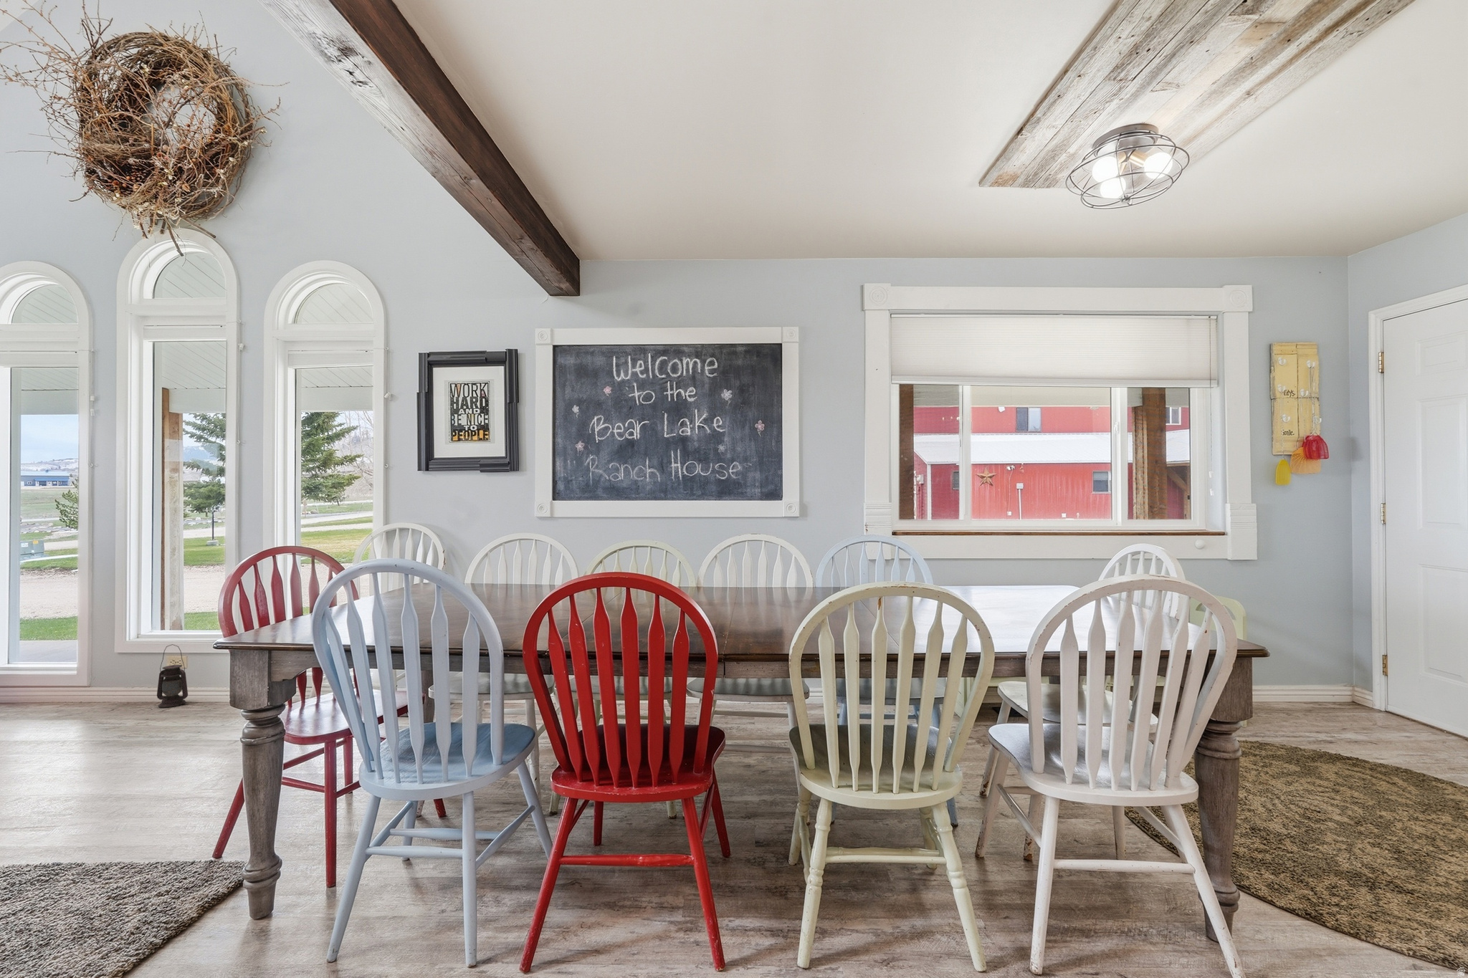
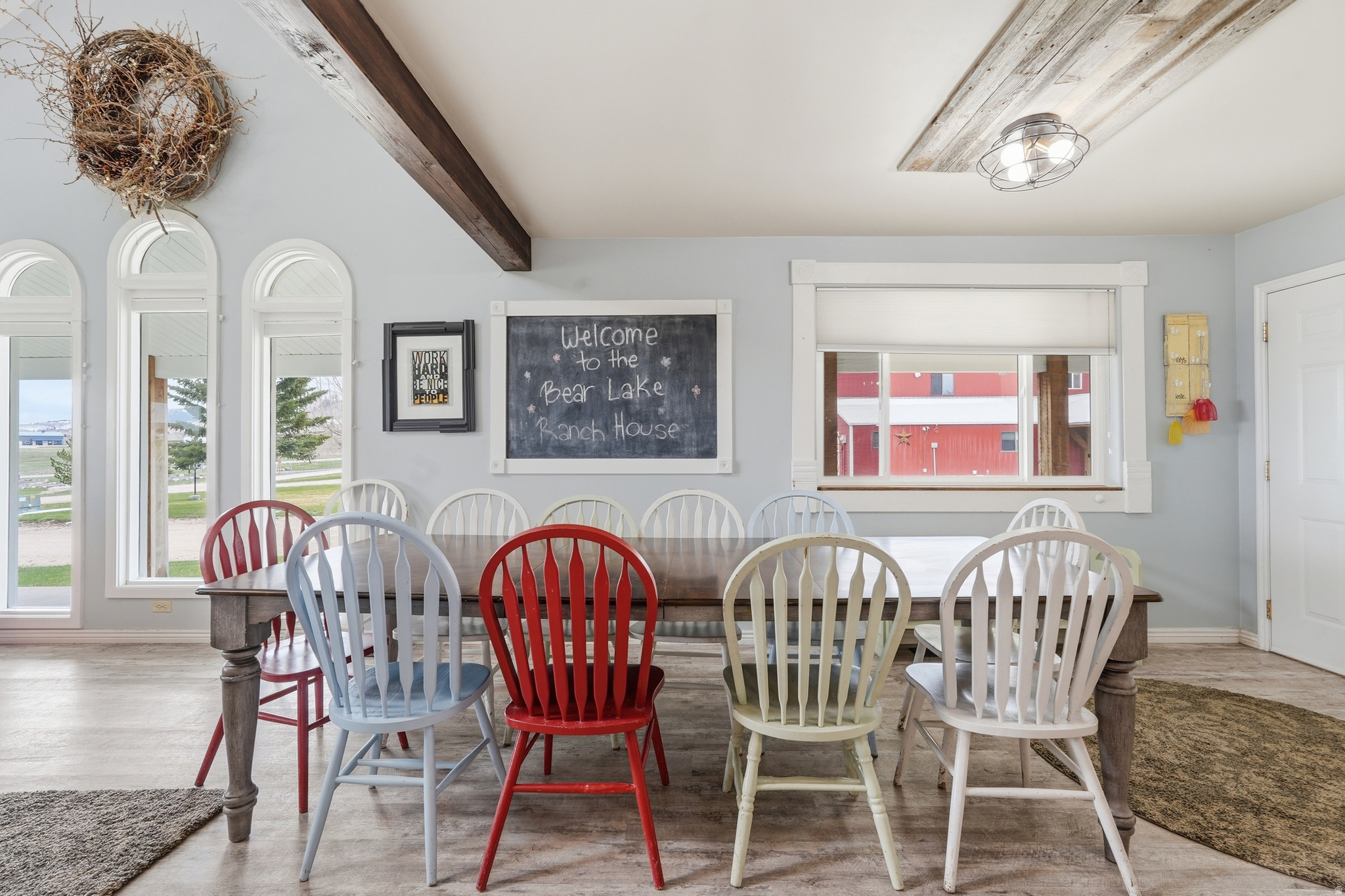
- lantern (172, 673)
